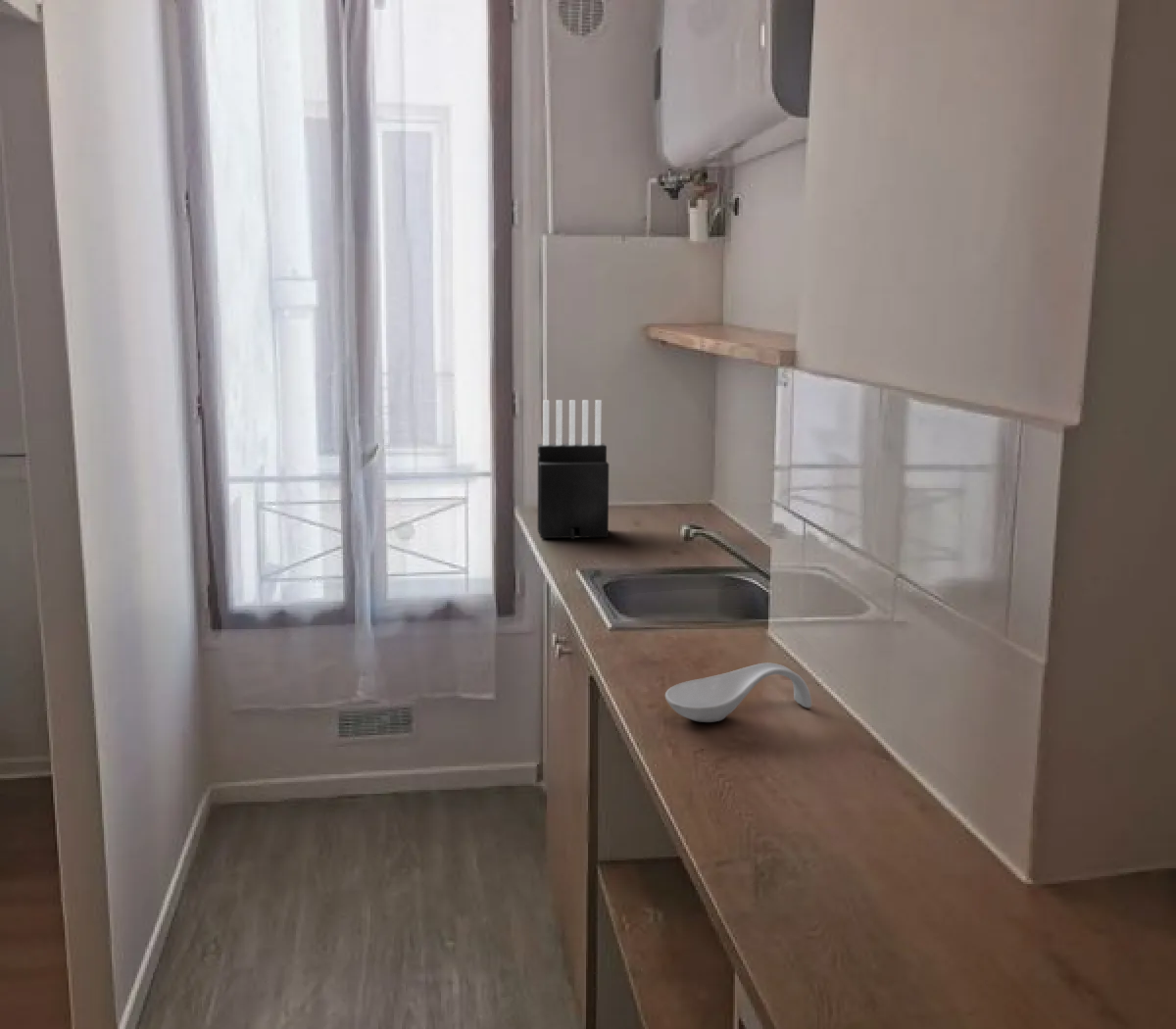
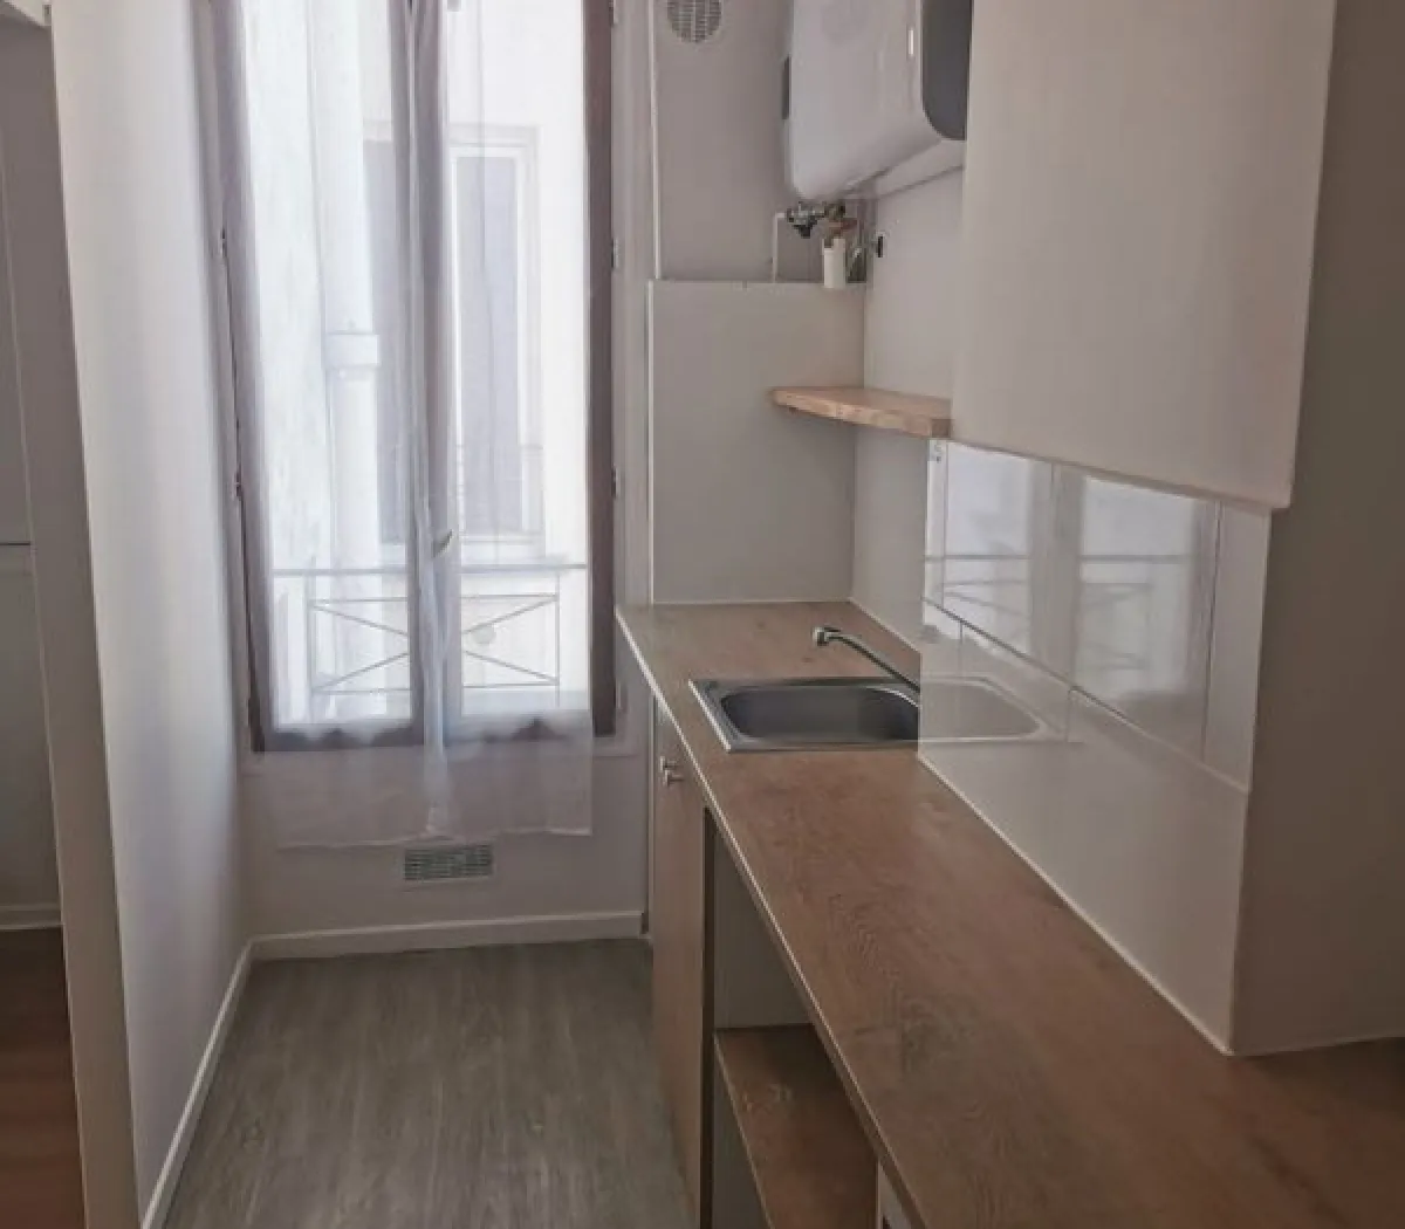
- spoon rest (738, 690)
- knife block (572, 468)
